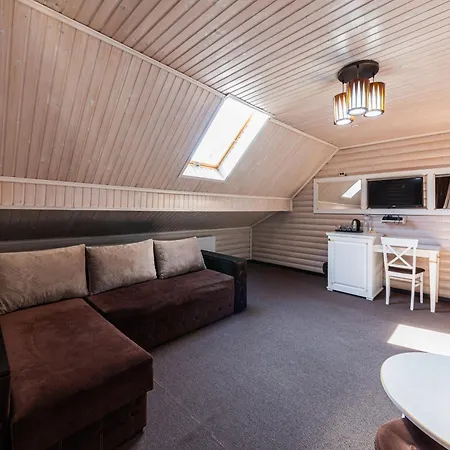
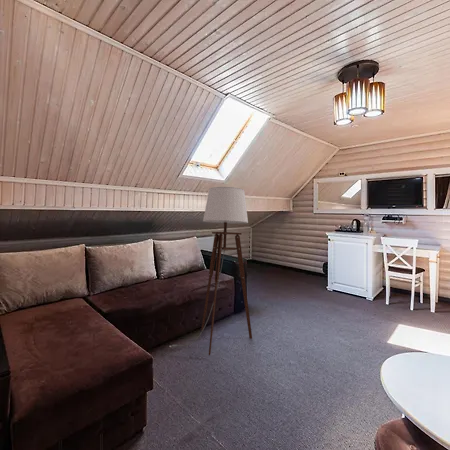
+ floor lamp (213, 265)
